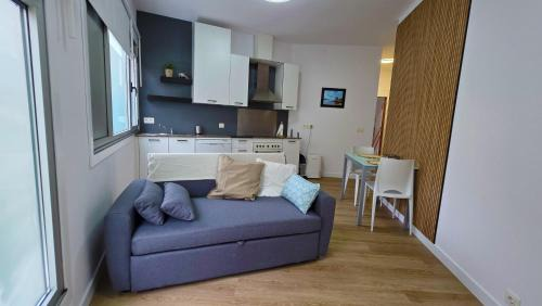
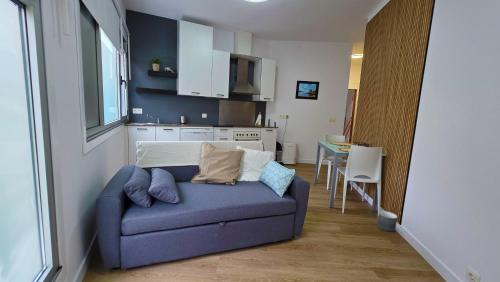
+ planter (387, 221)
